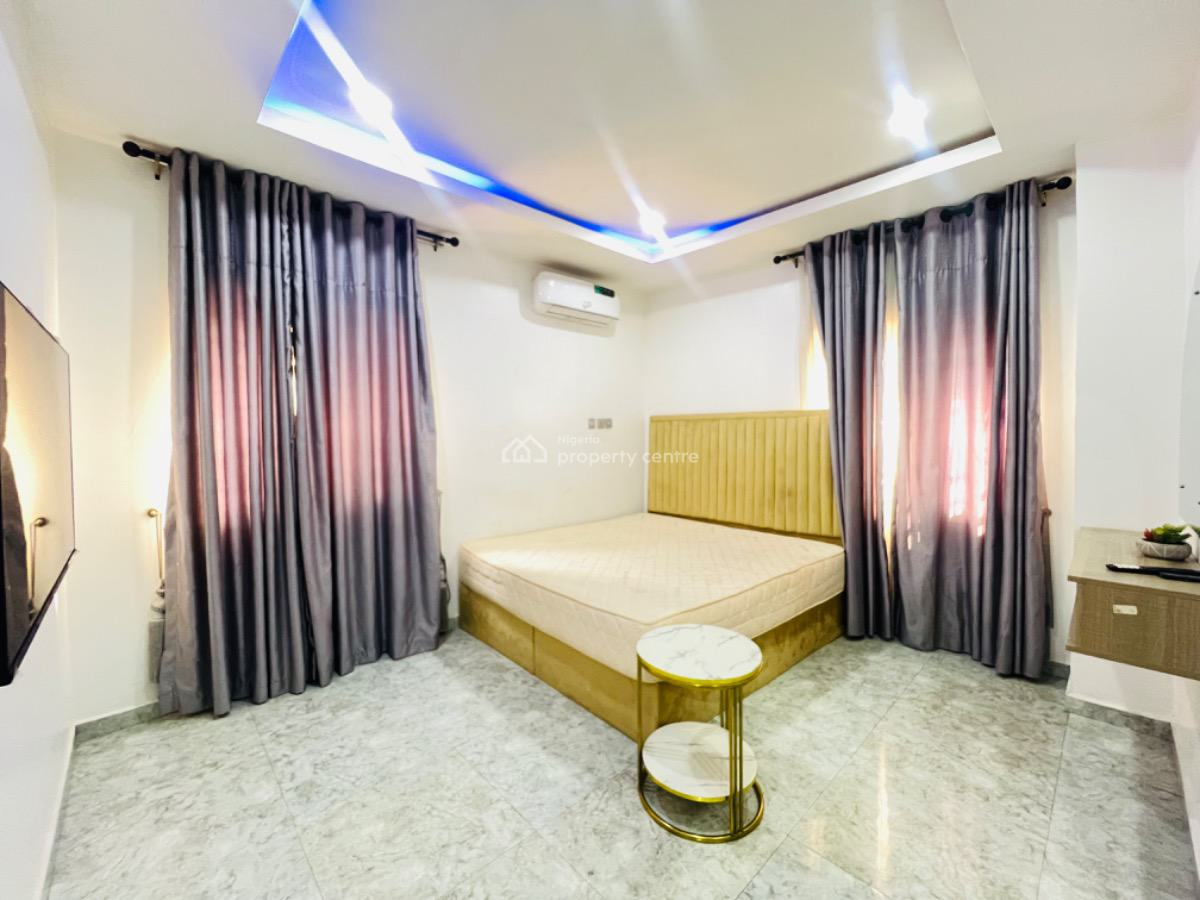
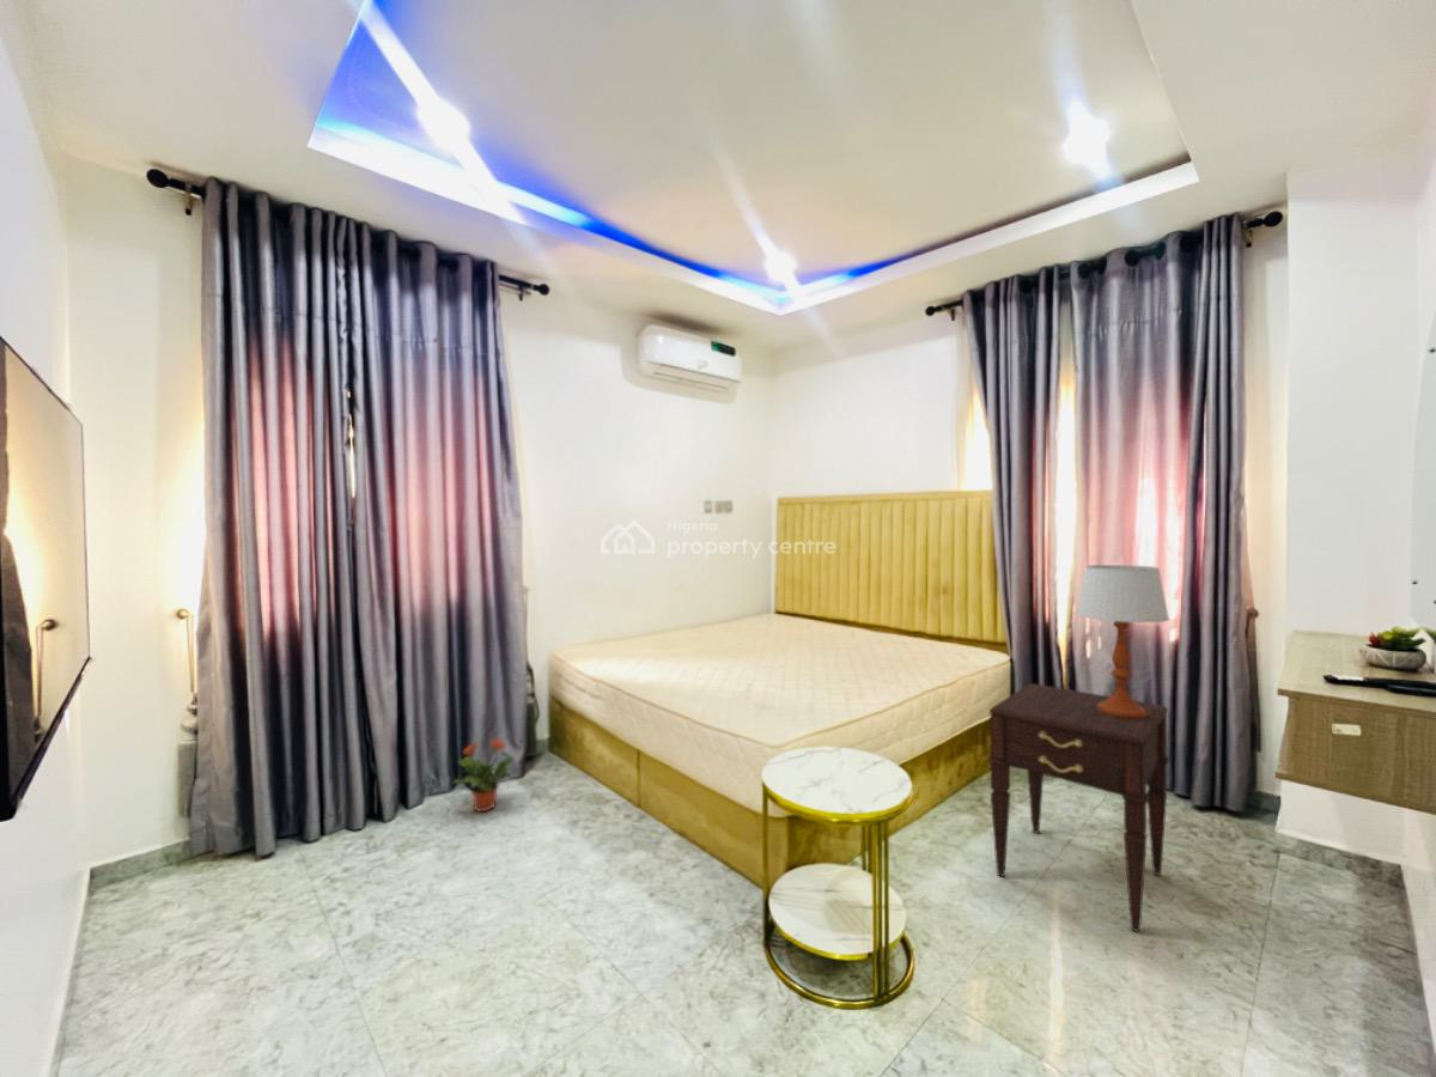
+ potted plant (483, 773)
+ nightstand (1081, 784)
+ table lamp (1121, 639)
